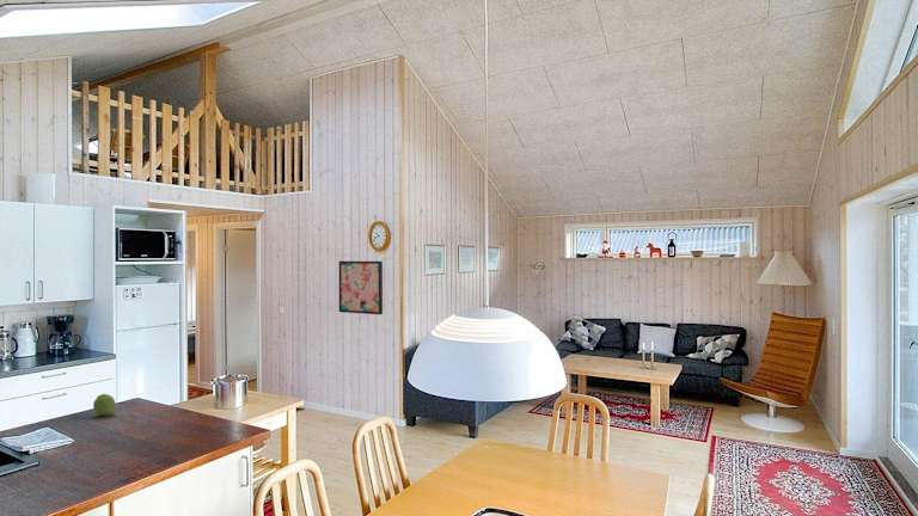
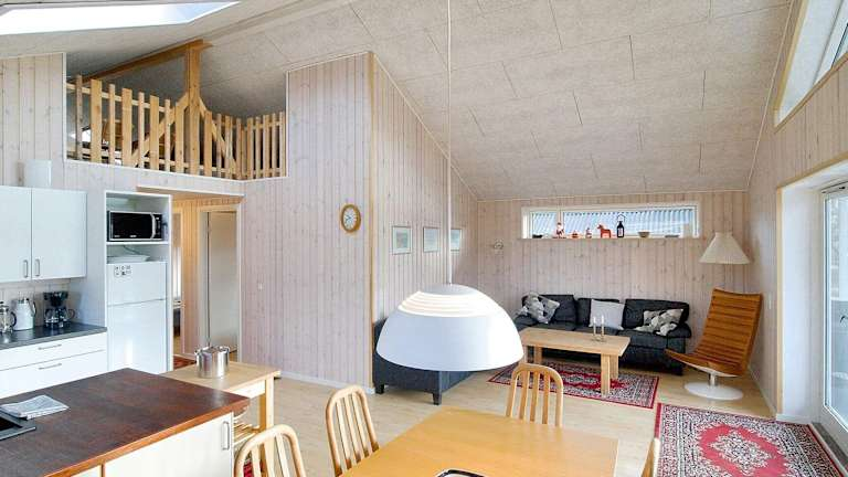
- wall art (360, 287)
- fruit (104, 404)
